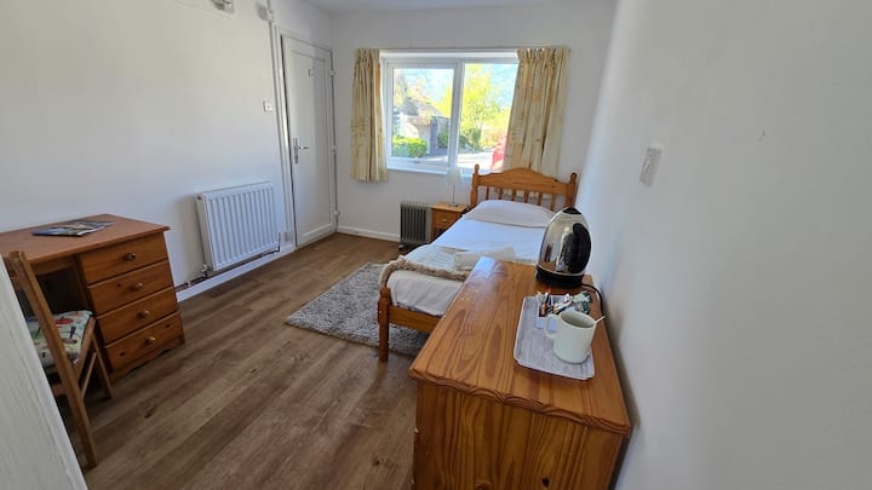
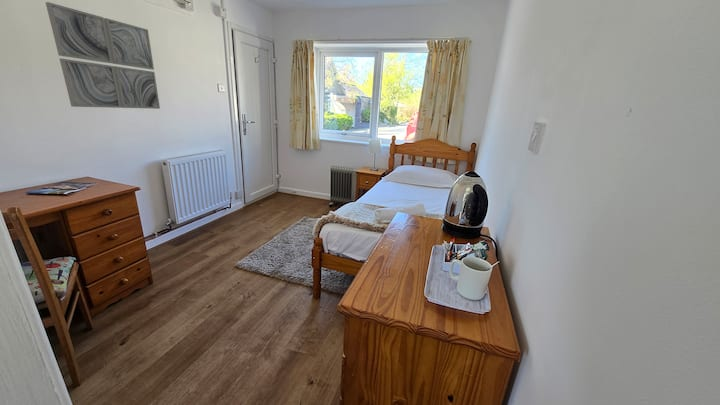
+ wall art (113, 63)
